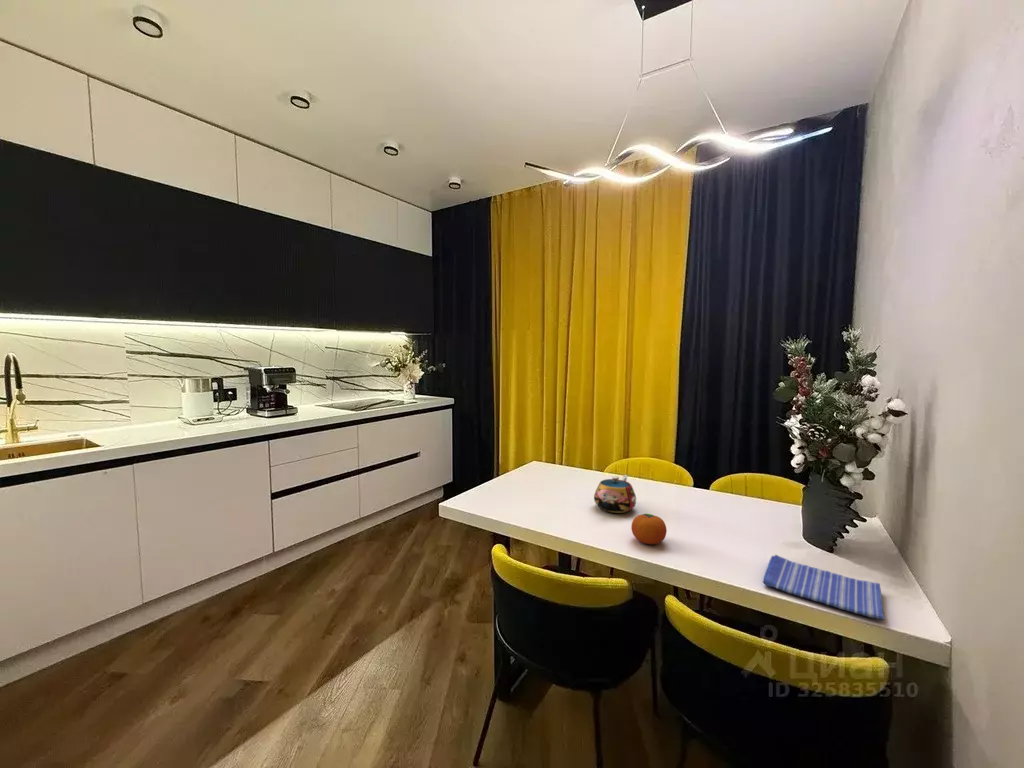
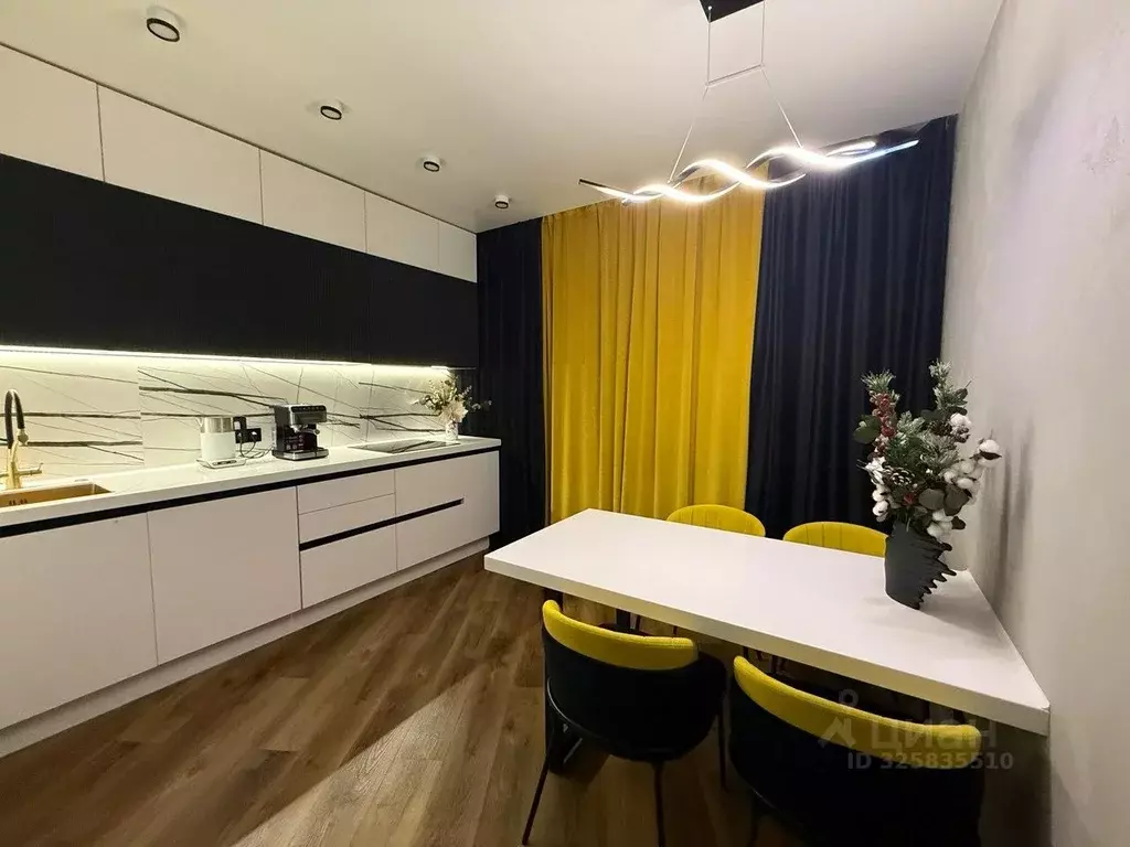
- dish towel (820, 583)
- teapot (615, 492)
- fruit (648, 528)
